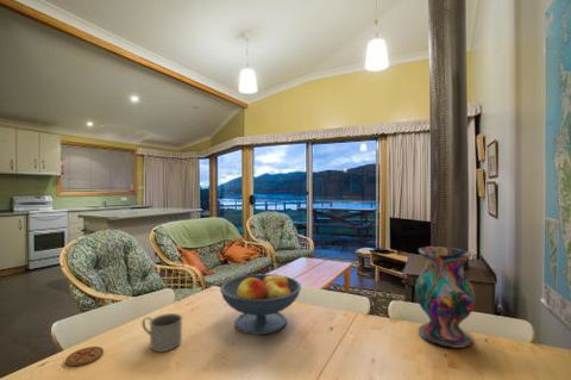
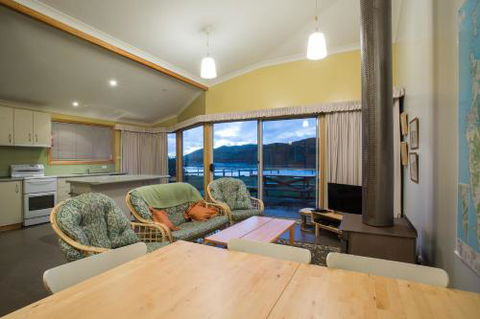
- coaster (84, 355)
- fruit bowl (261, 297)
- mug (163, 331)
- vase (444, 293)
